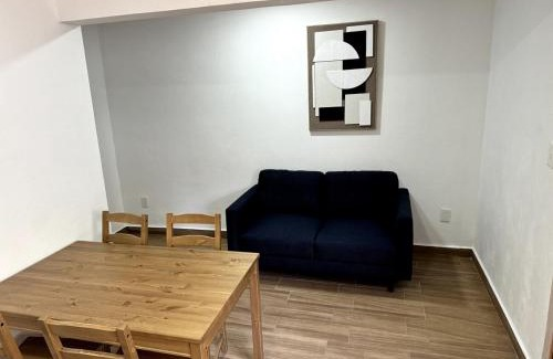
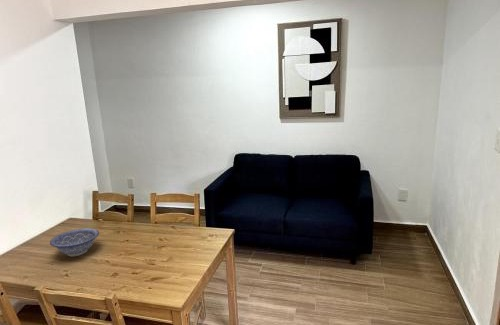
+ decorative bowl (76, 244)
